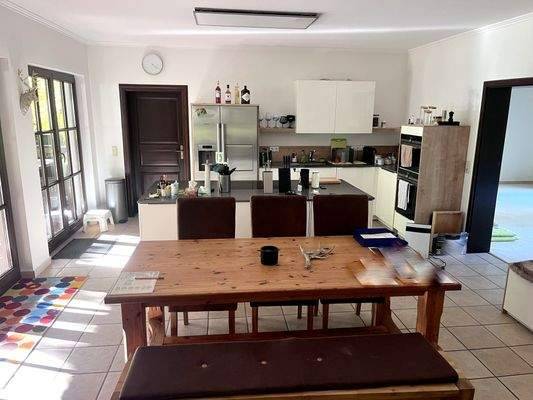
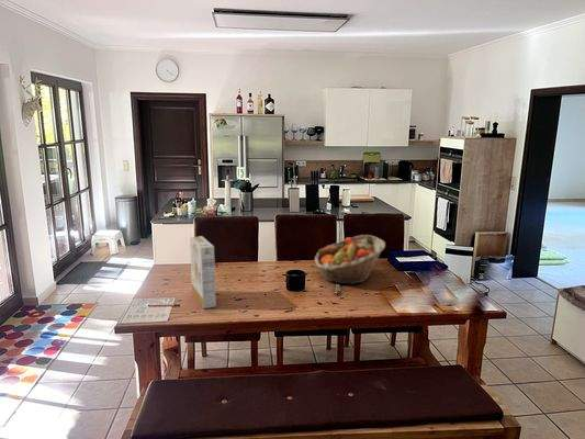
+ fruit basket (349, 257)
+ cereal box (202, 270)
